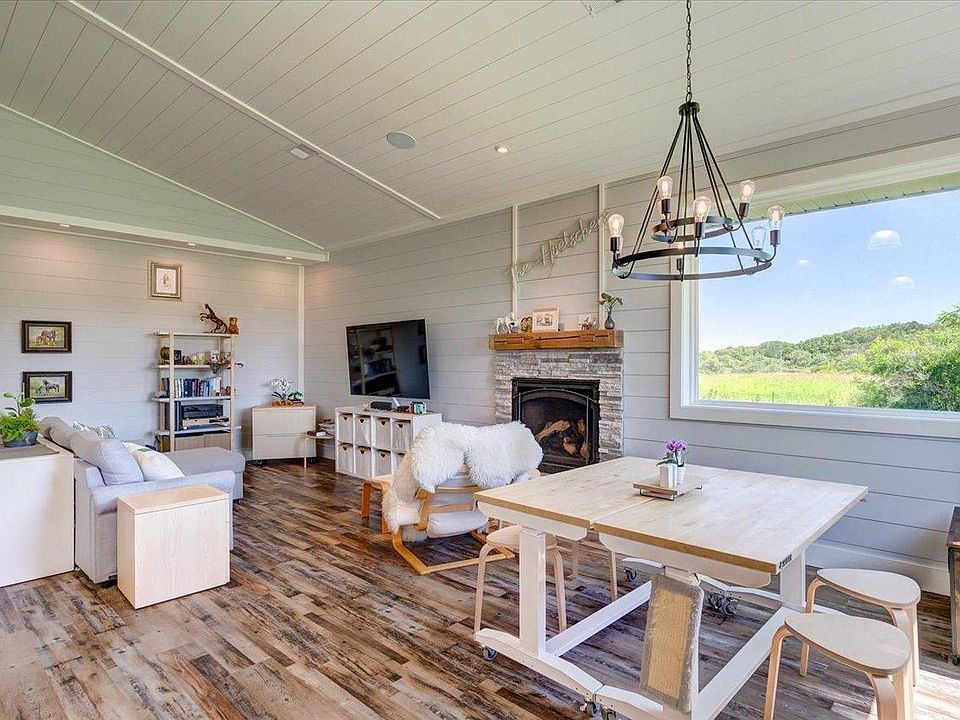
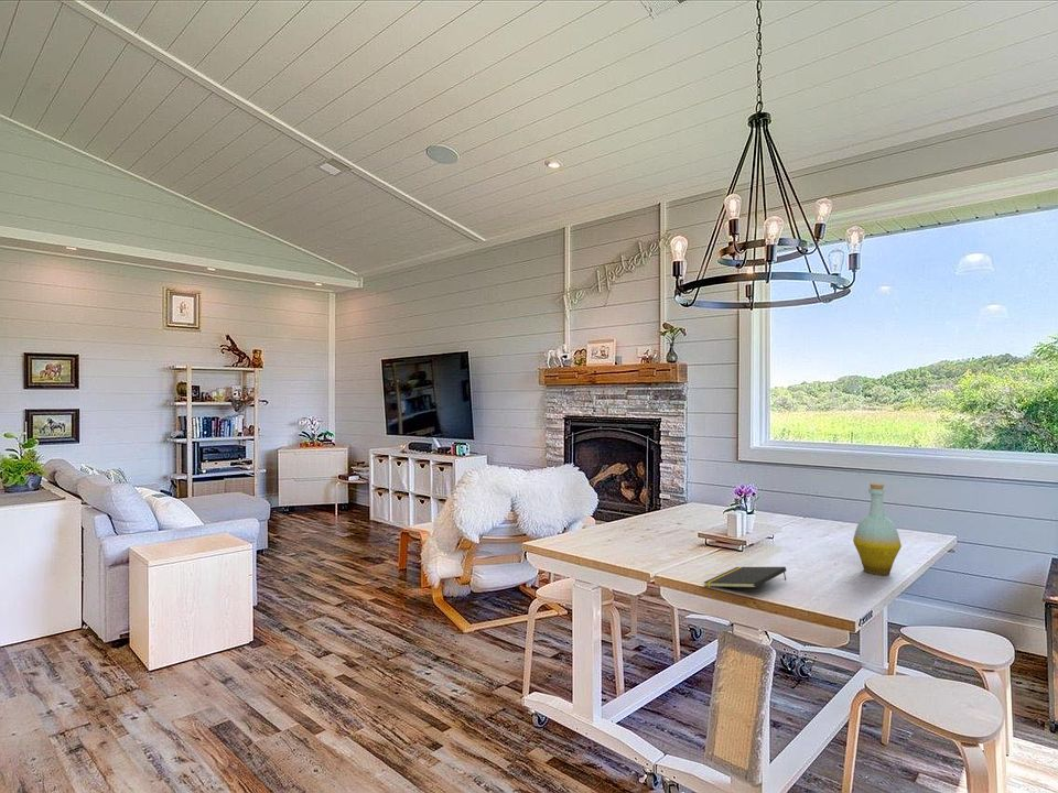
+ bottle (876, 528)
+ notepad (745, 576)
